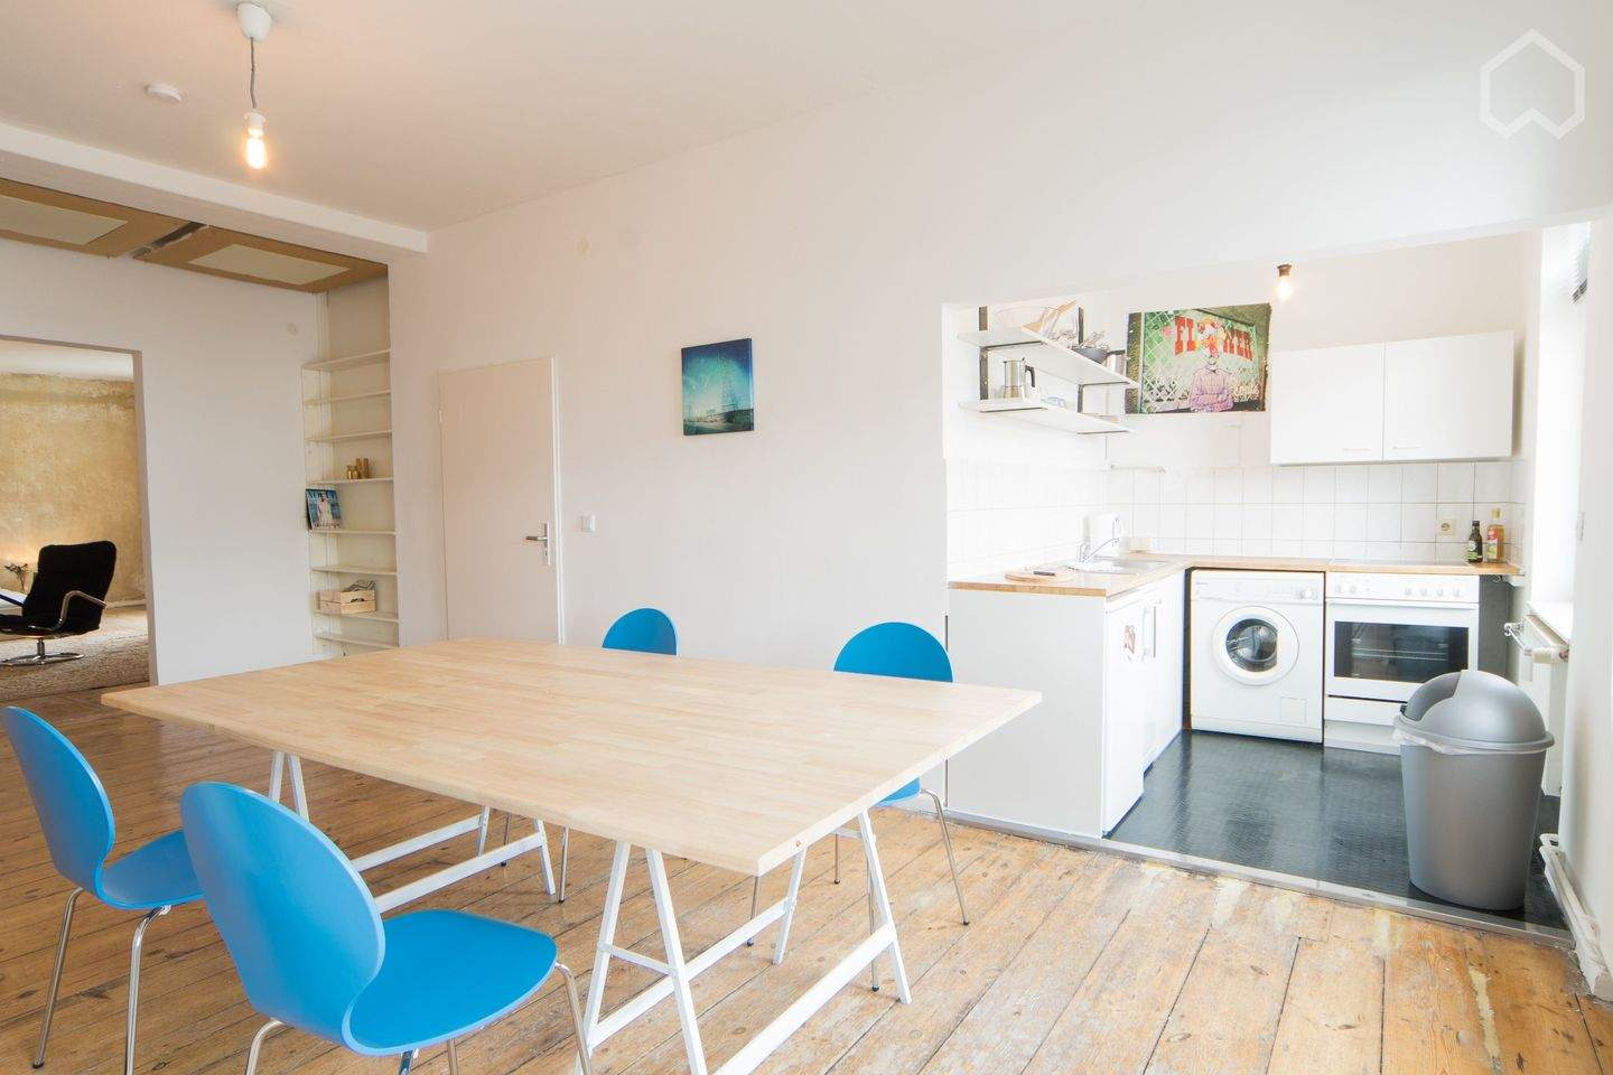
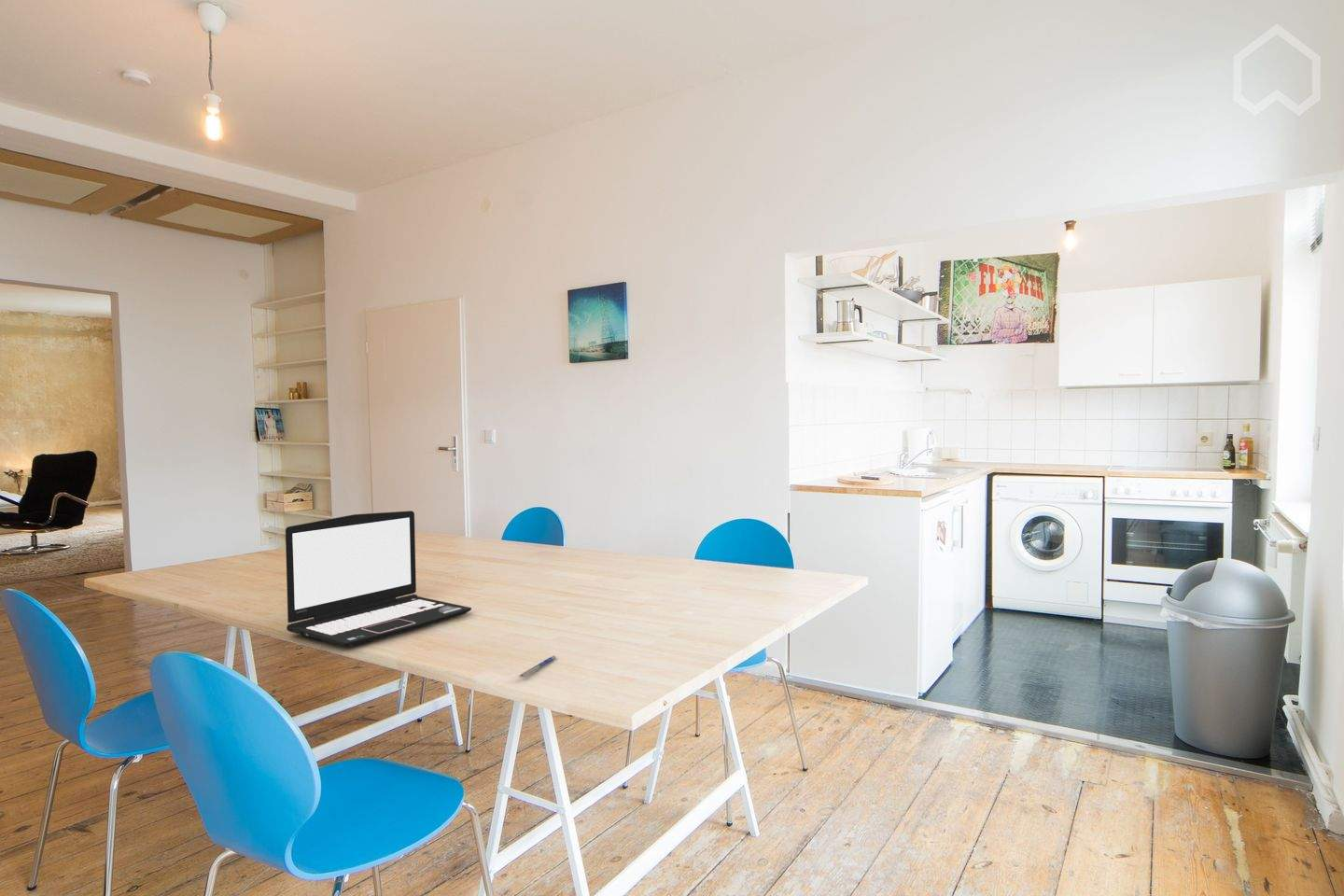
+ pen (538, 665)
+ laptop (384, 571)
